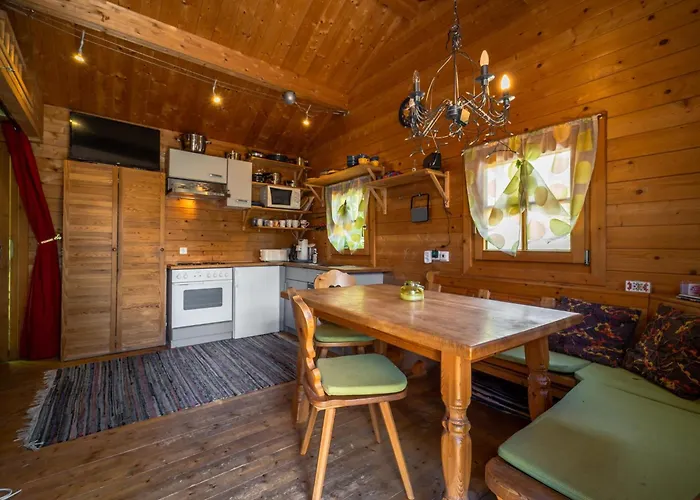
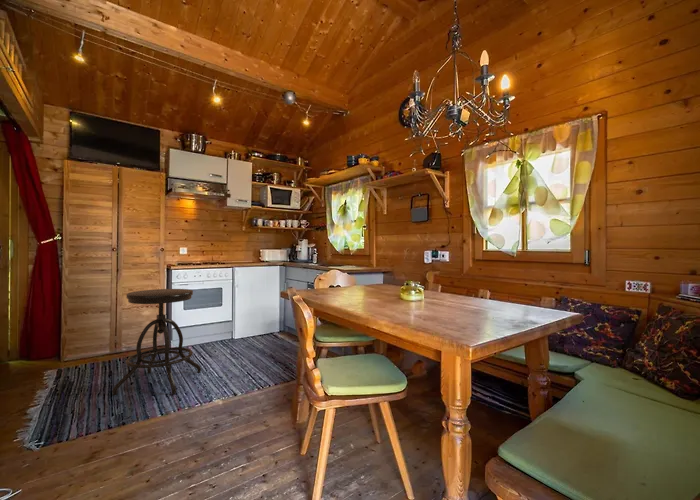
+ stool (164, 337)
